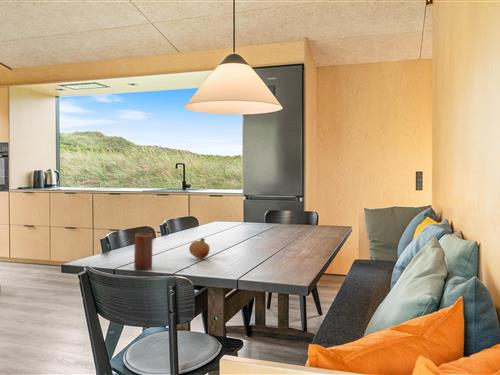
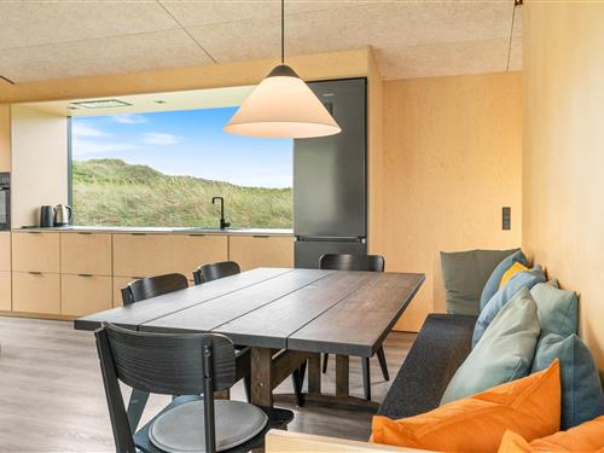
- fruit (199, 248)
- candle (143, 251)
